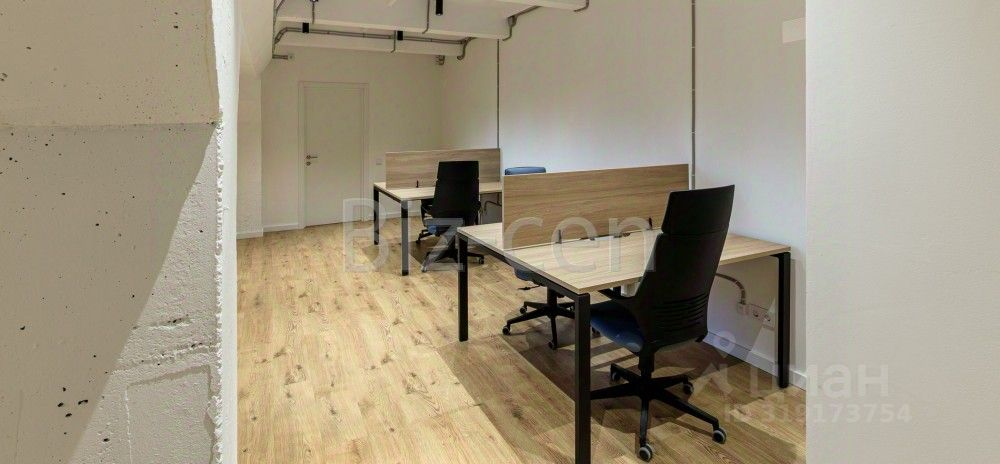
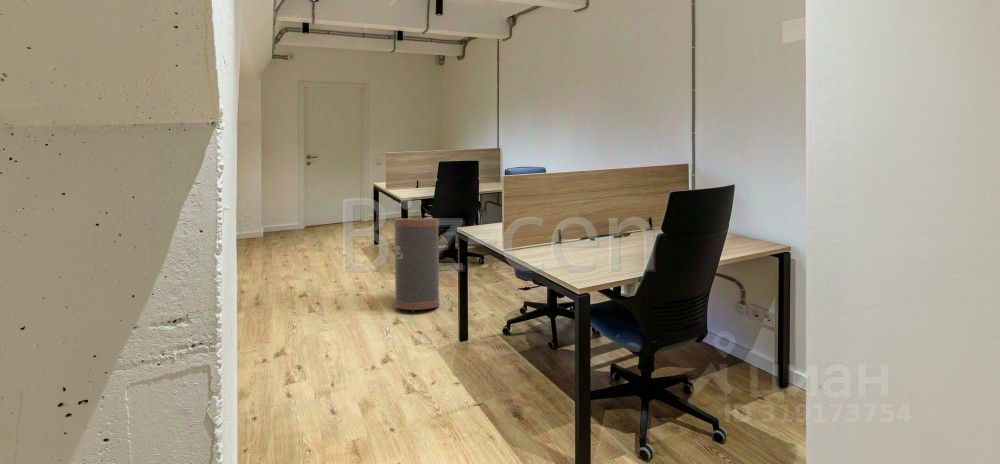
+ trash can (416, 263)
